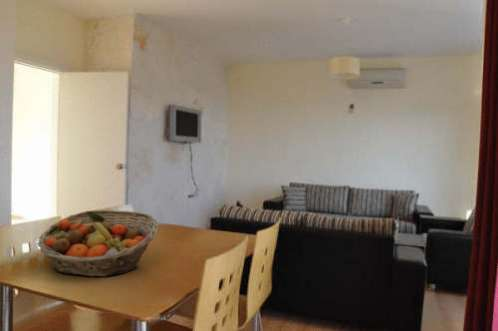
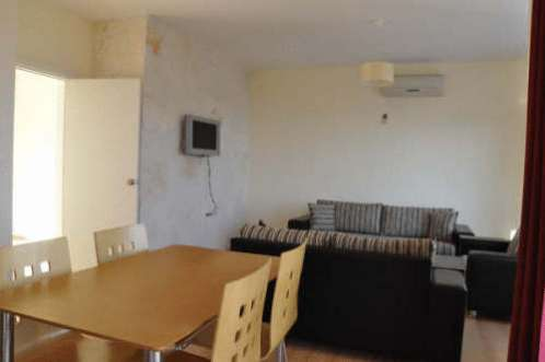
- fruit basket (100, 240)
